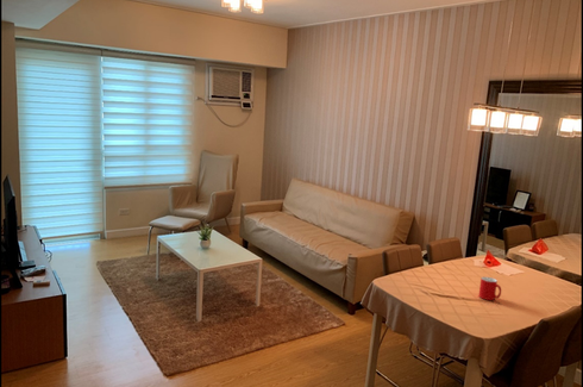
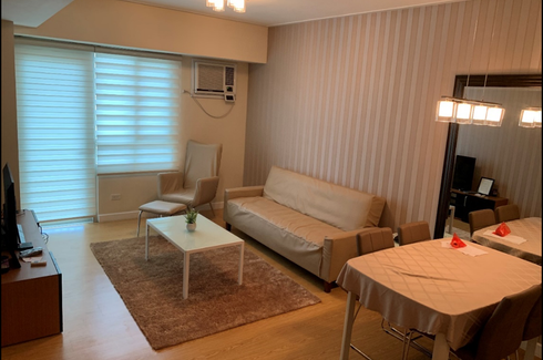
- cup (490, 289)
